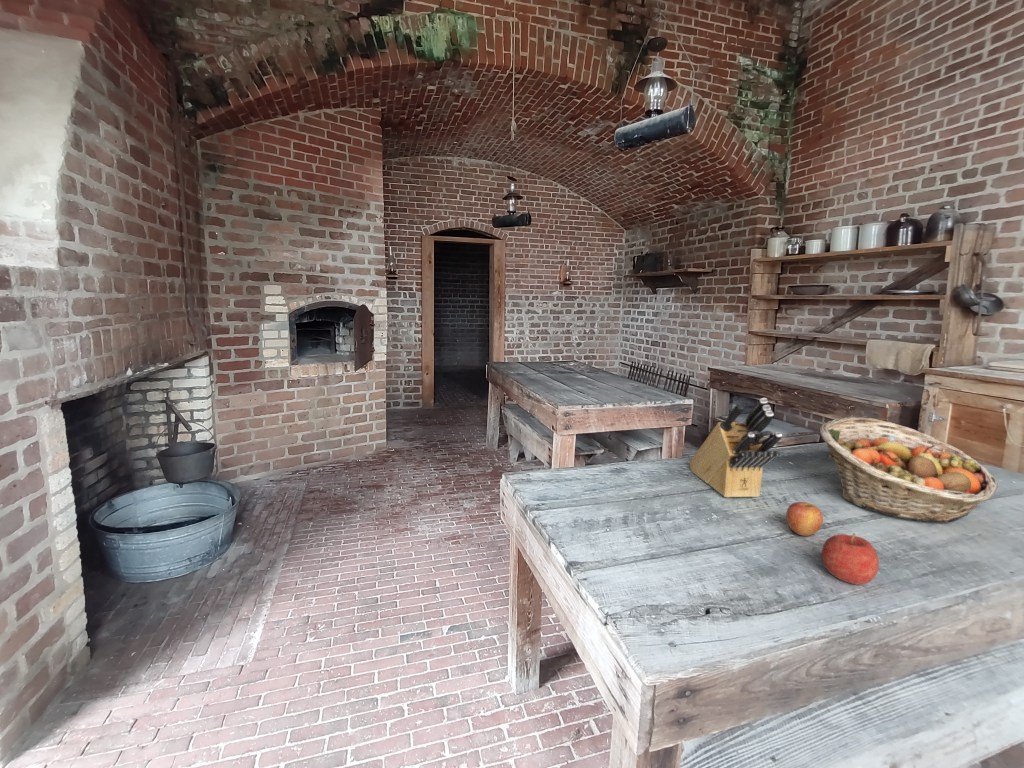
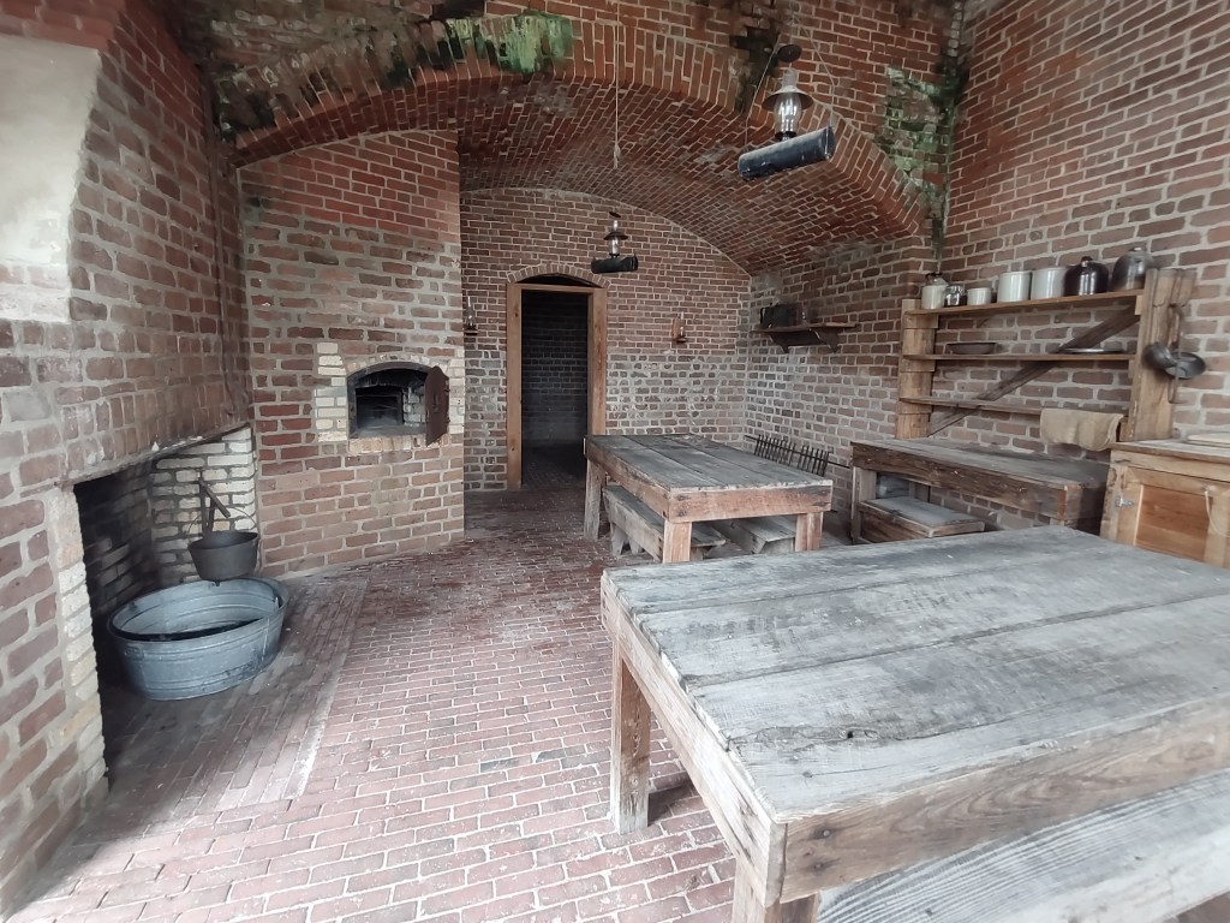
- apple (803, 518)
- fruit (851, 555)
- fruit basket (901, 465)
- knife block (732, 440)
